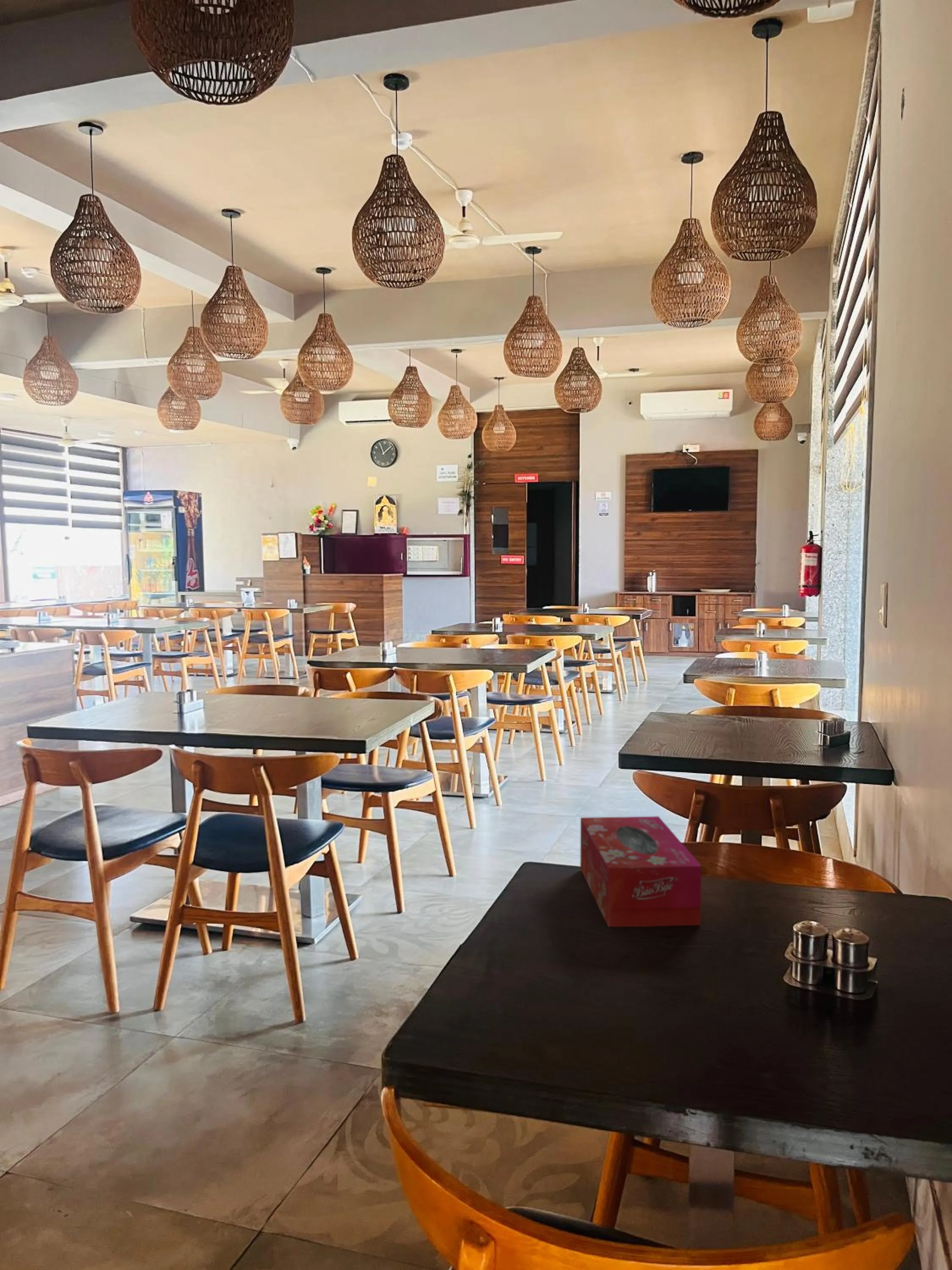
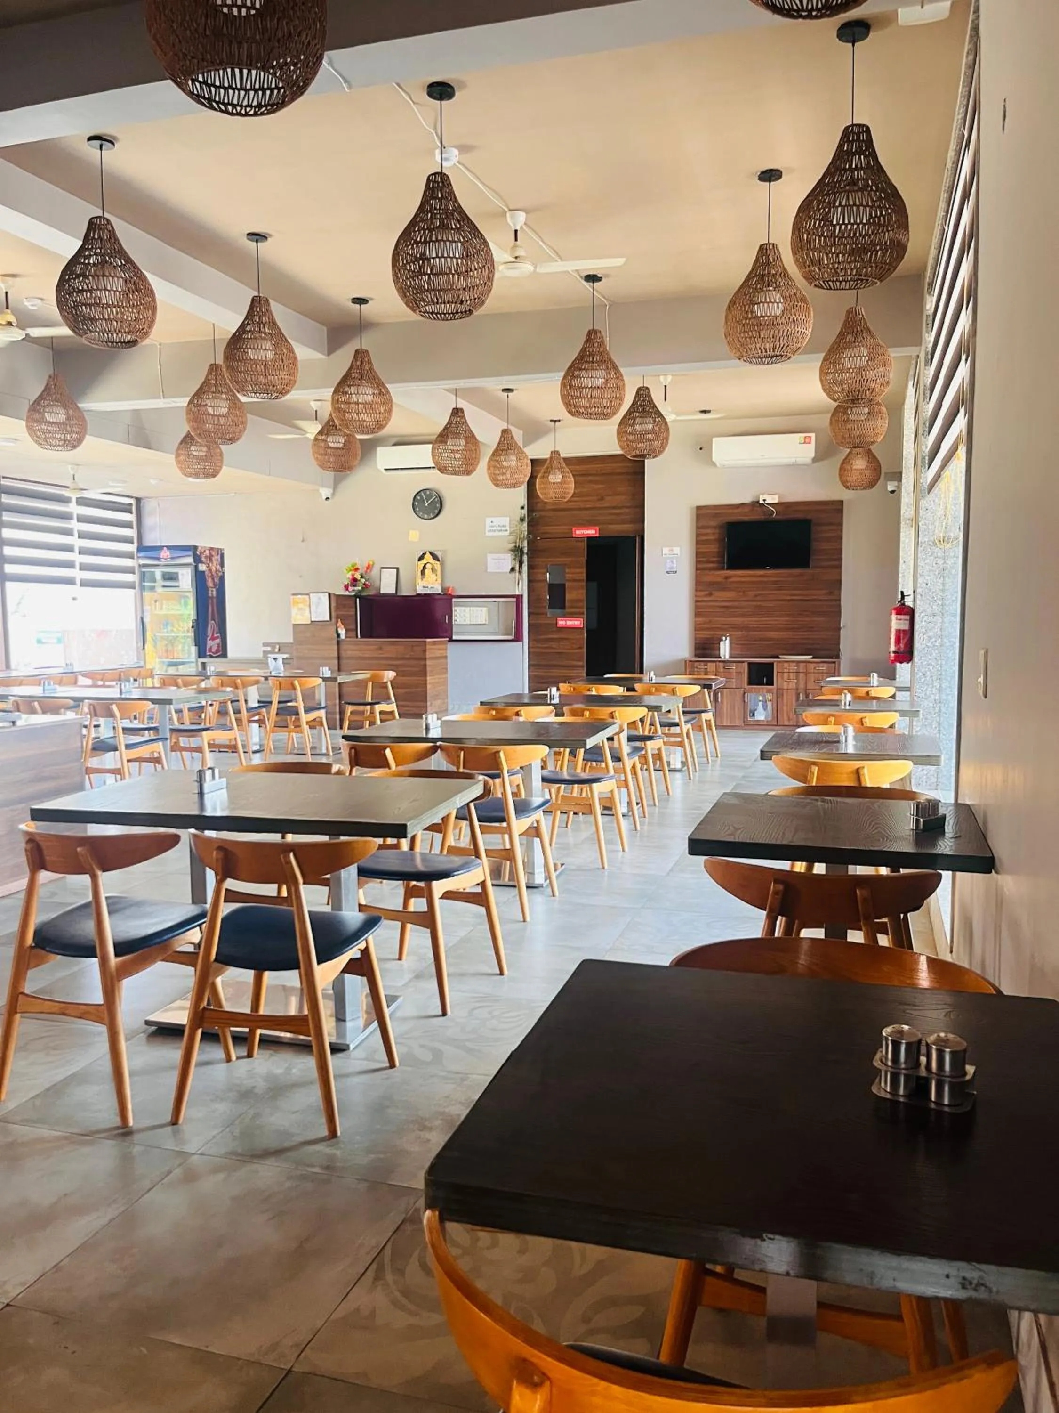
- tissue box (636, 867)
